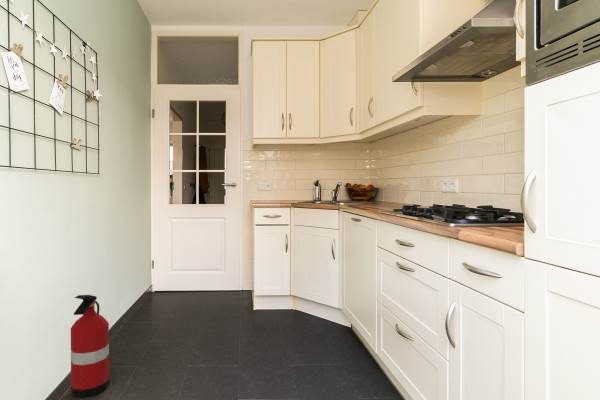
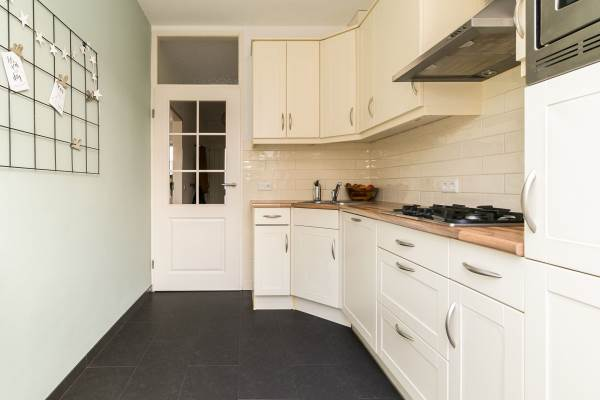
- fire extinguisher (89, 340)
